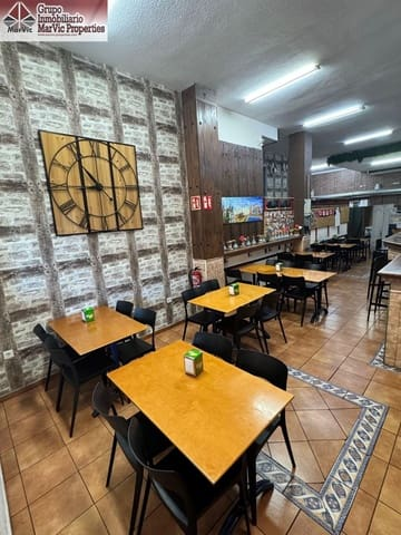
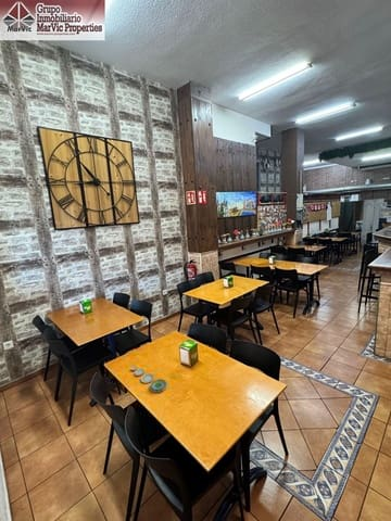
+ plate (147, 377)
